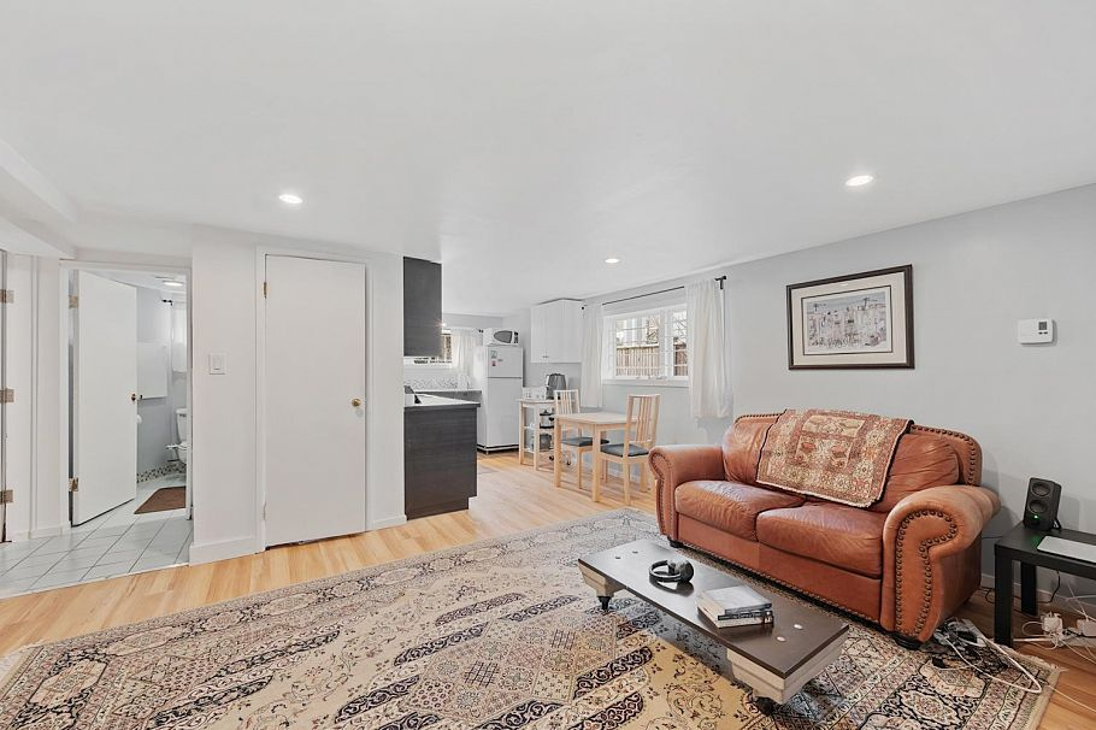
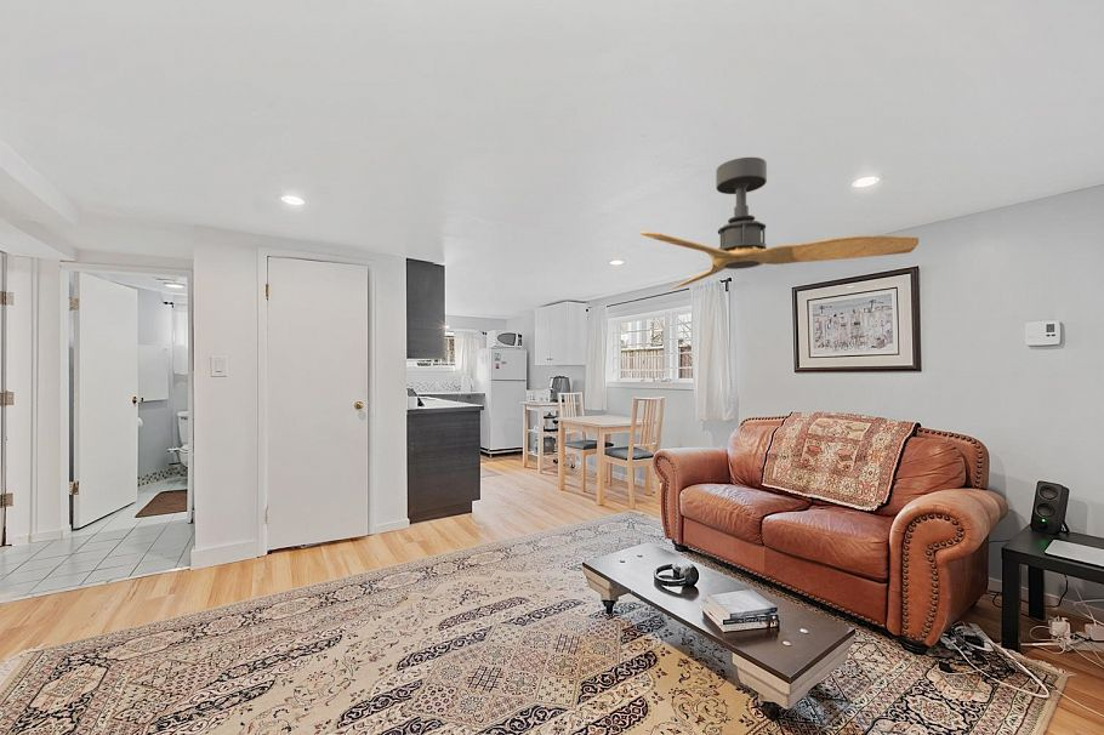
+ ceiling fan (764, 224)
